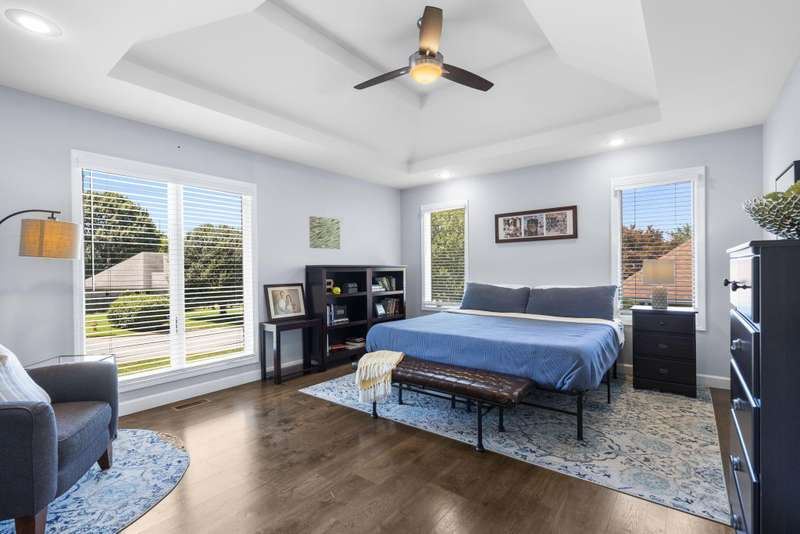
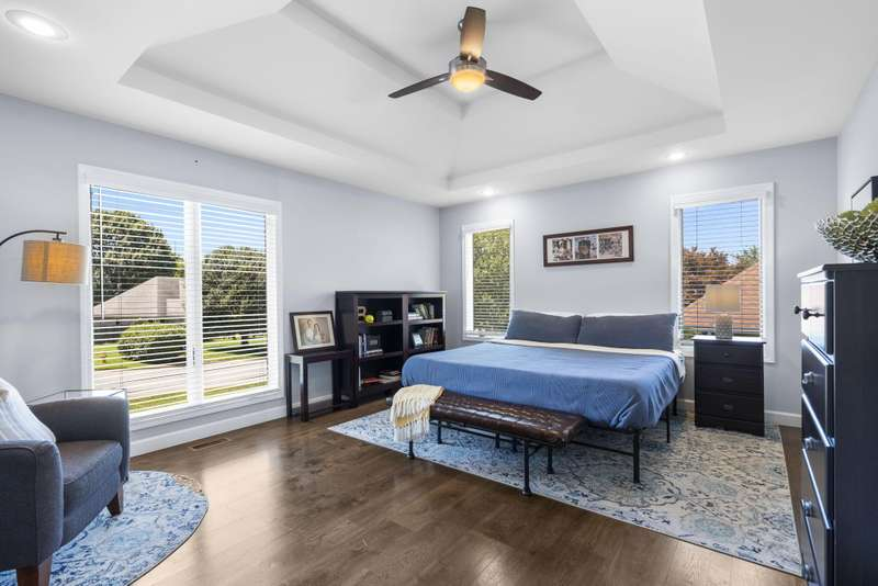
- wall art (325, 233)
